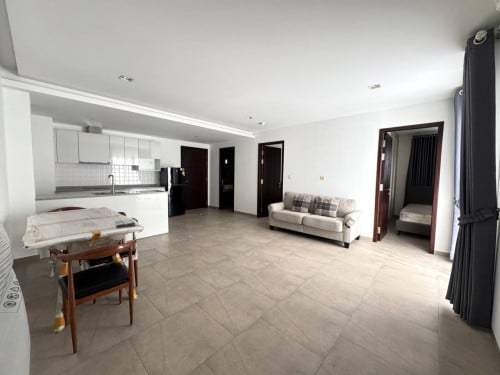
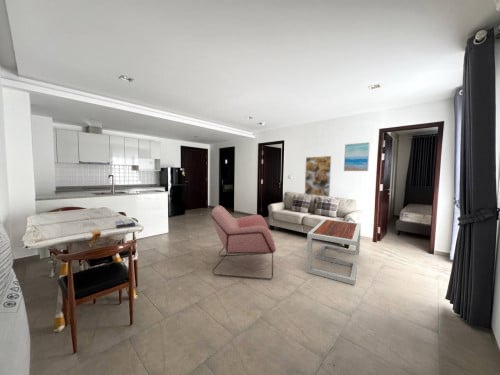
+ armchair (242, 236)
+ wall art (356, 157)
+ coffee table (336, 247)
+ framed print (317, 176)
